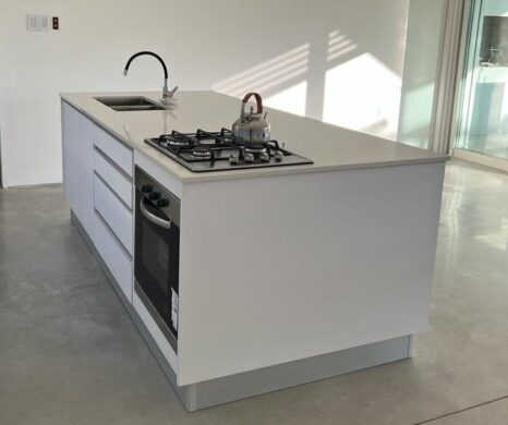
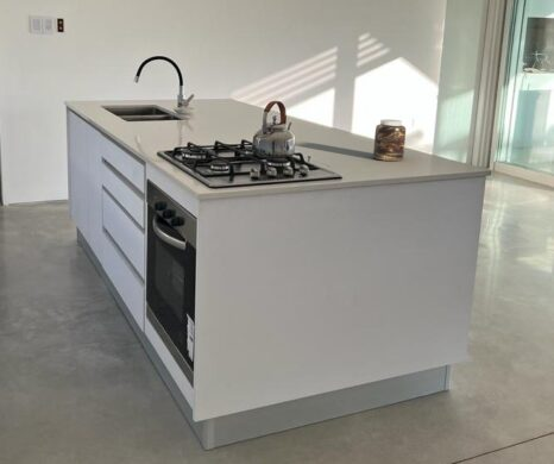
+ jar (389, 139)
